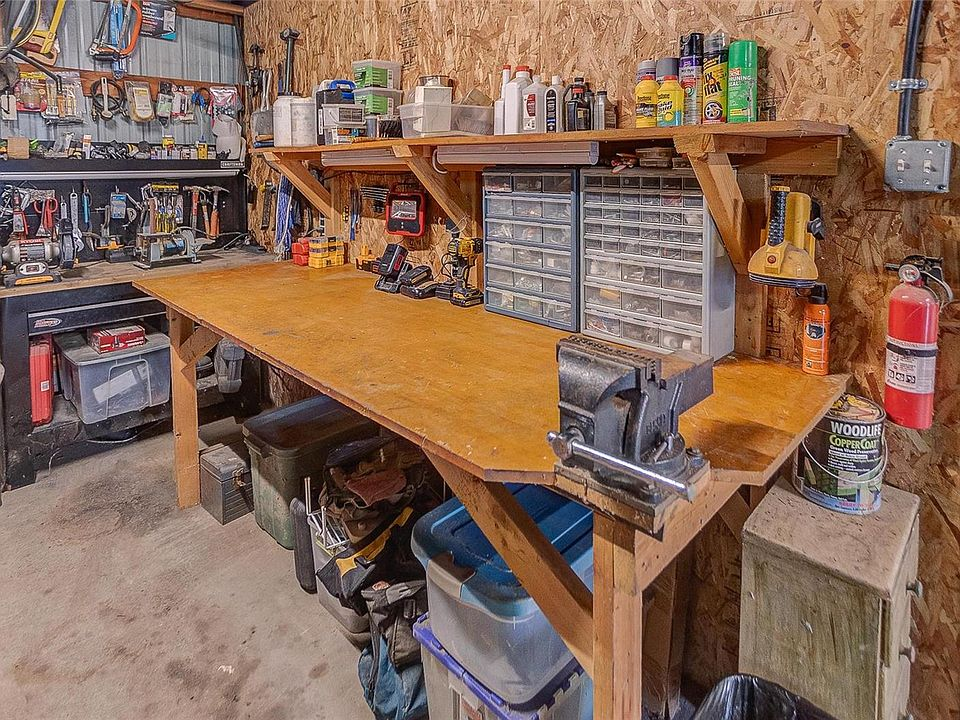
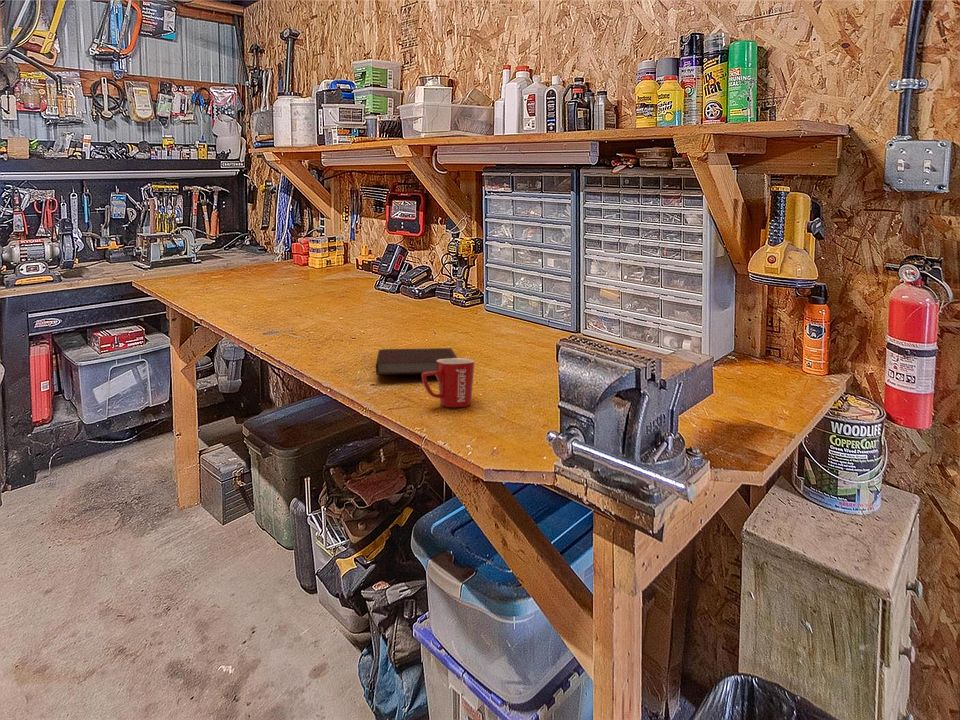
+ mug (447, 383)
+ notebook (416, 360)
